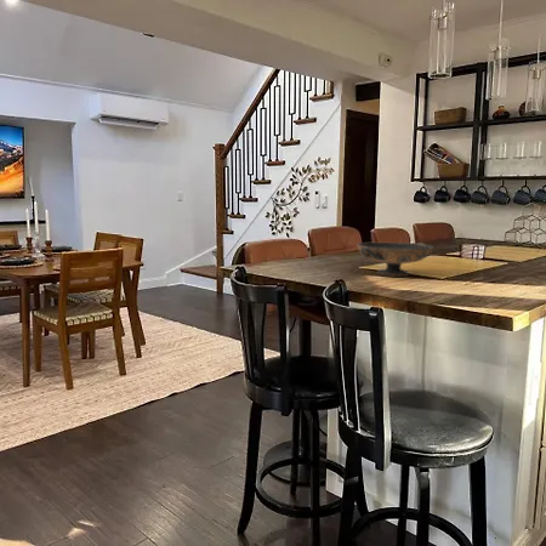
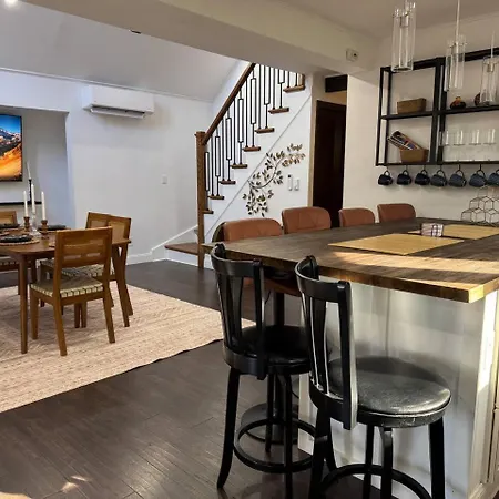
- decorative bowl (393, 258)
